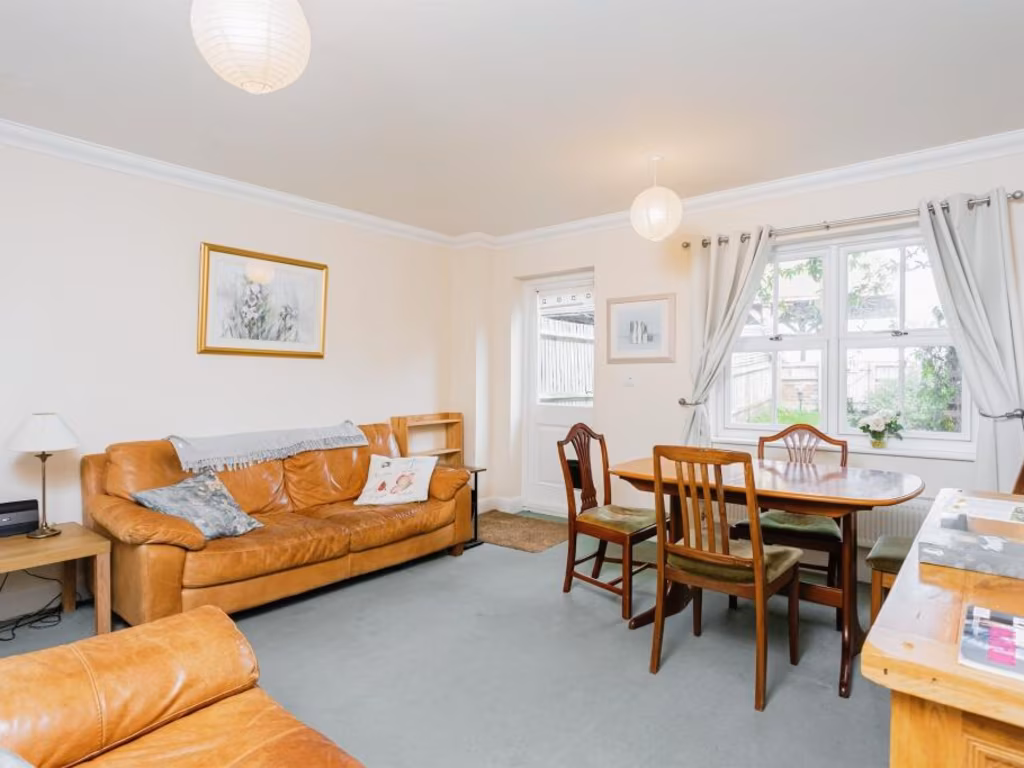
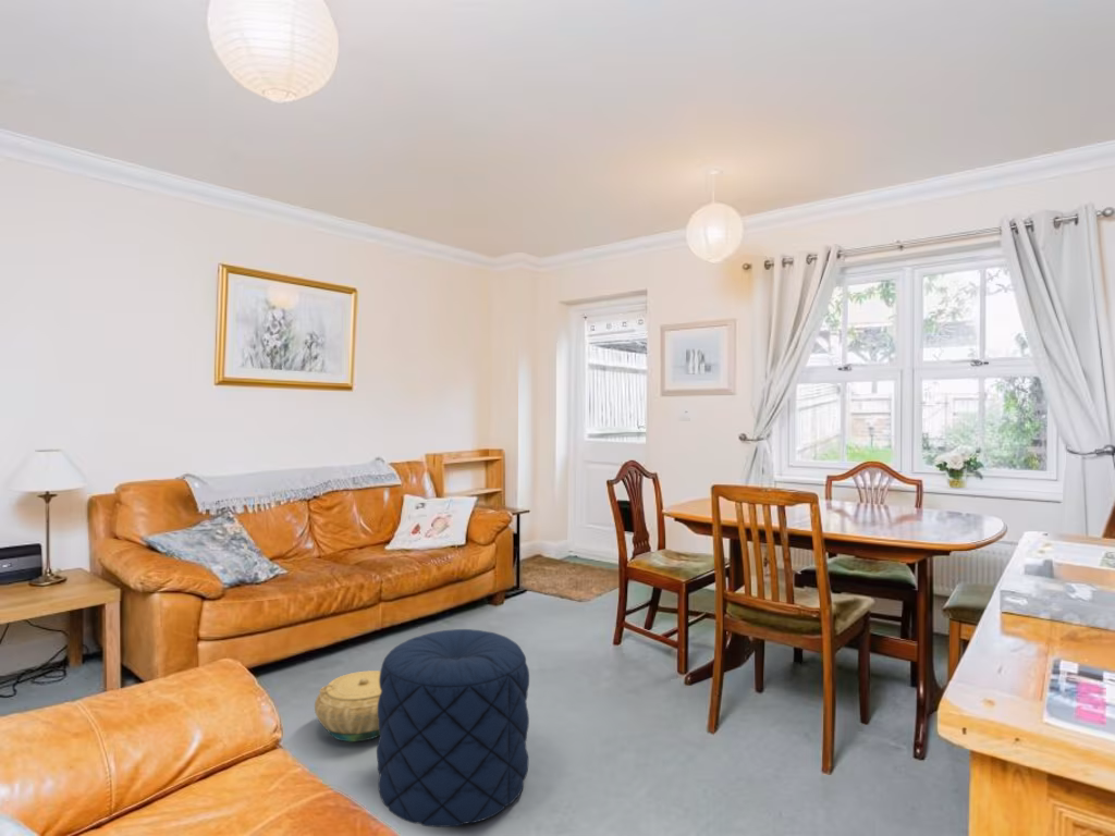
+ pouf (453, 714)
+ basket (362, 702)
